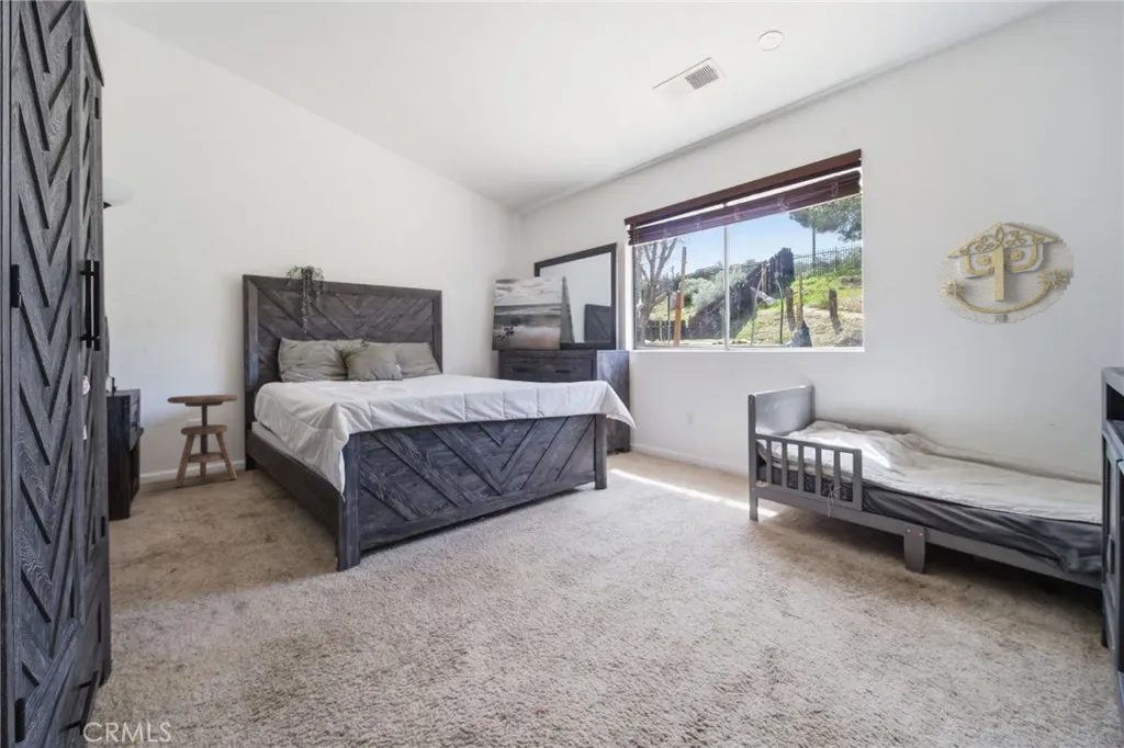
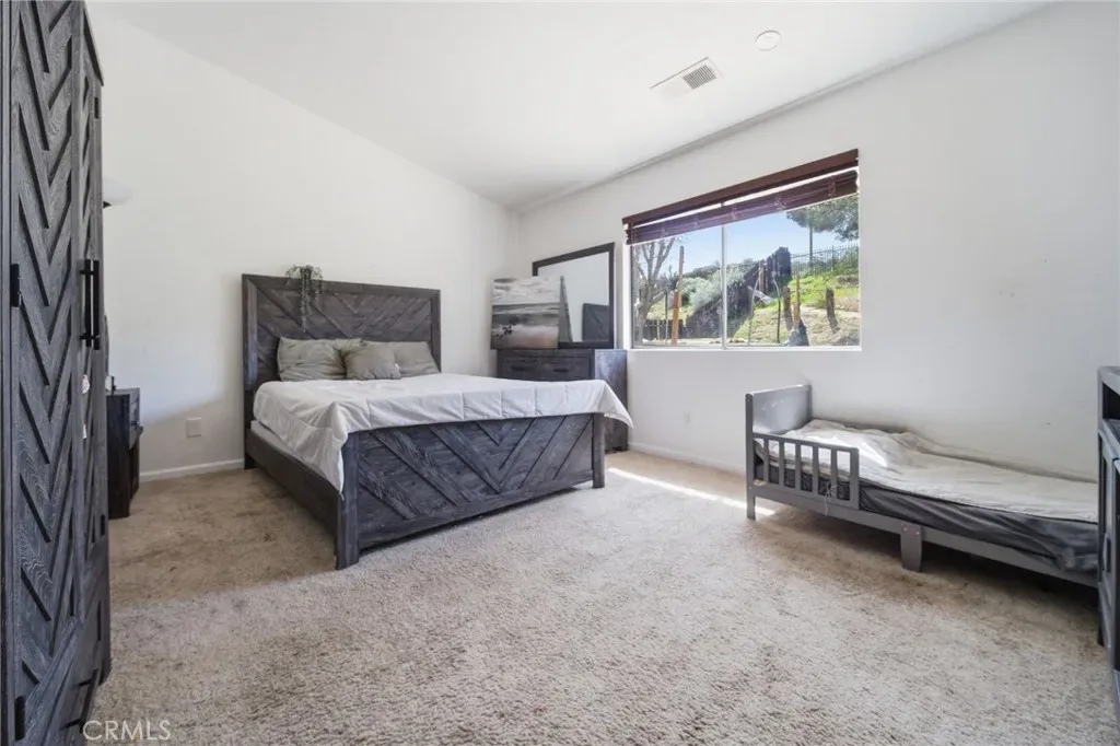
- side table (204, 438)
- wall decoration (999, 273)
